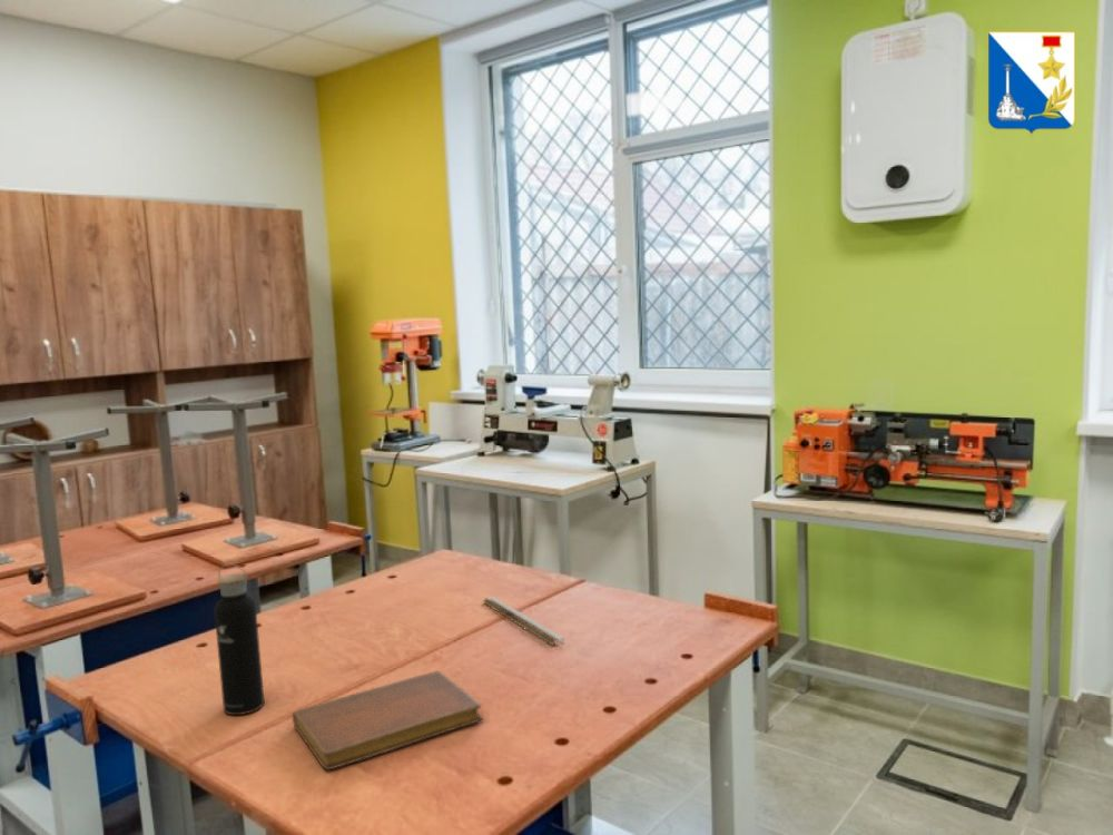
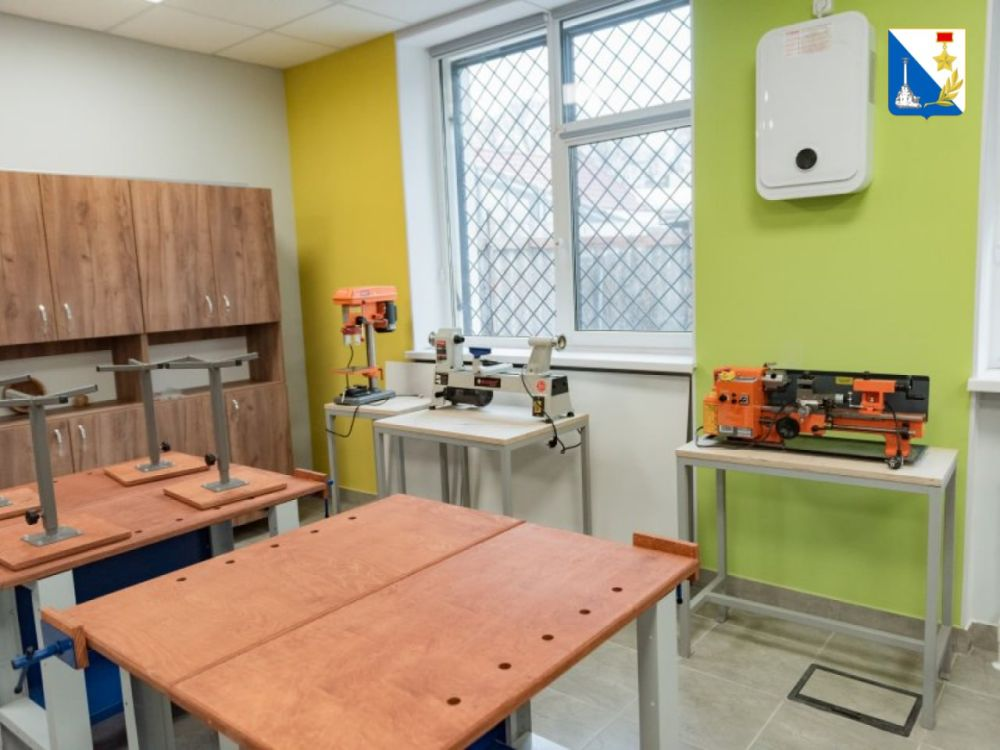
- ruler (519, 618)
- water bottle (237, 636)
- notebook (386, 715)
